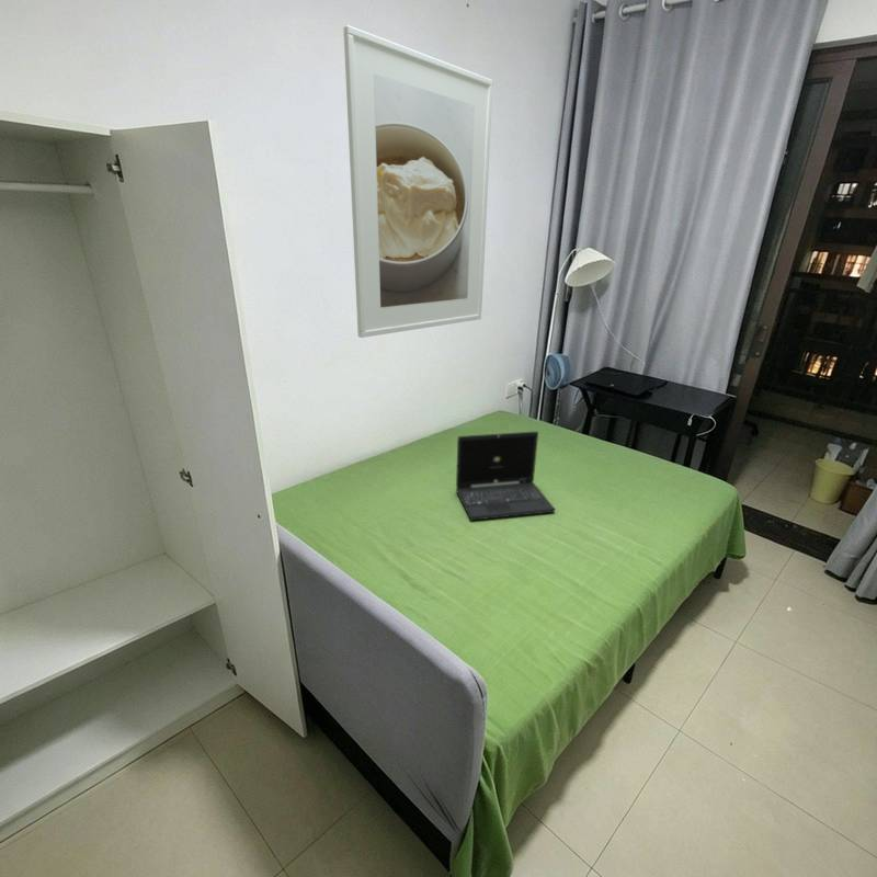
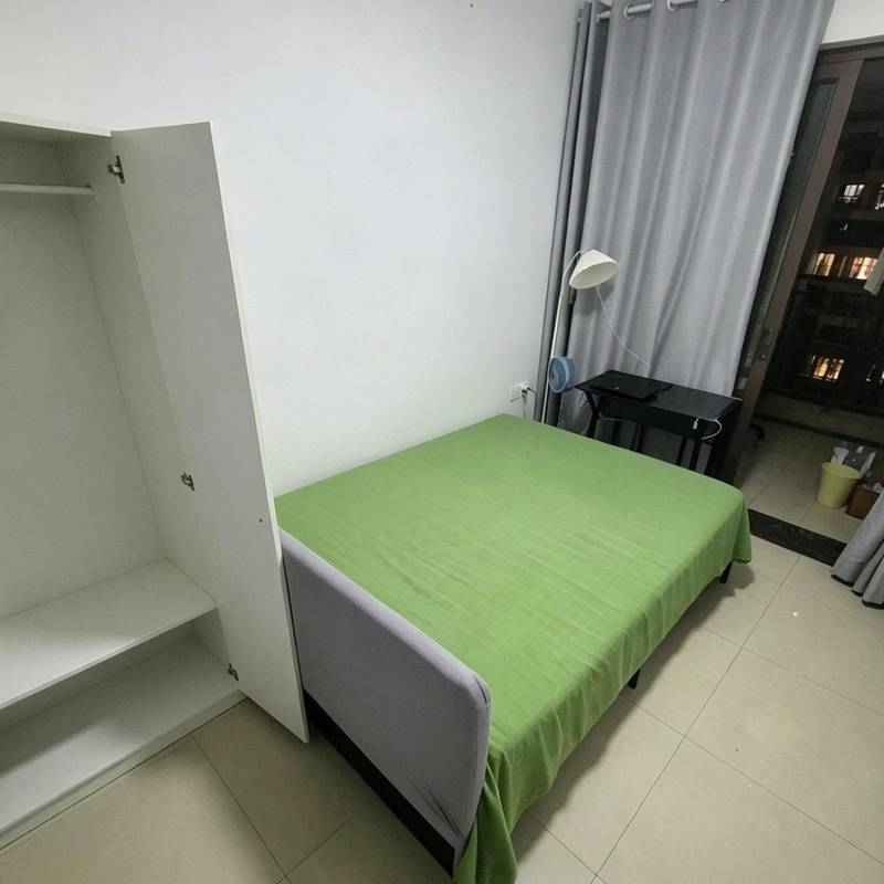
- laptop (505, 474)
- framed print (426, 204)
